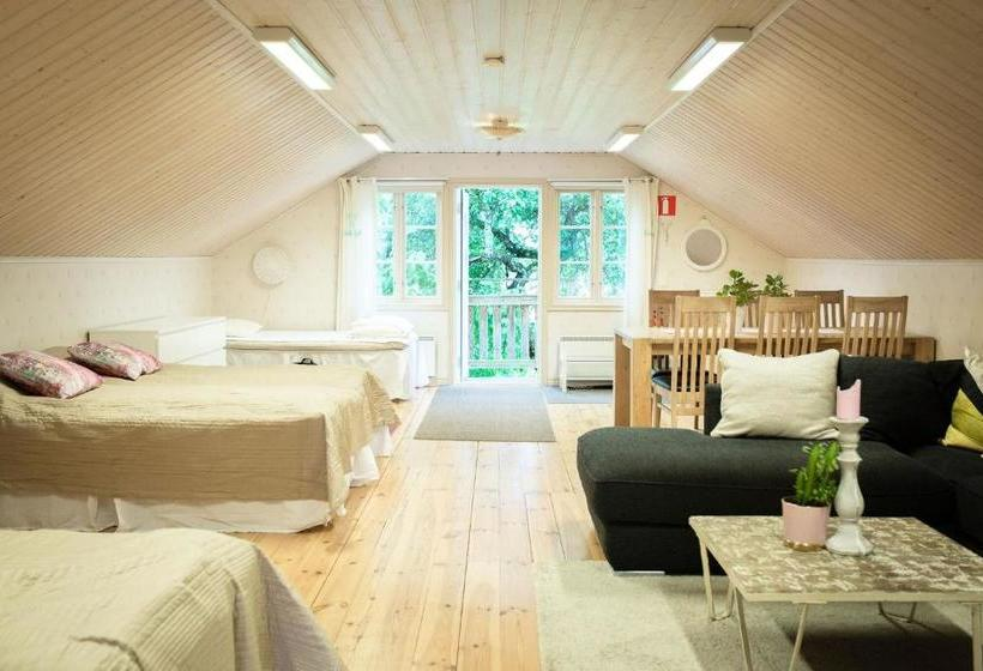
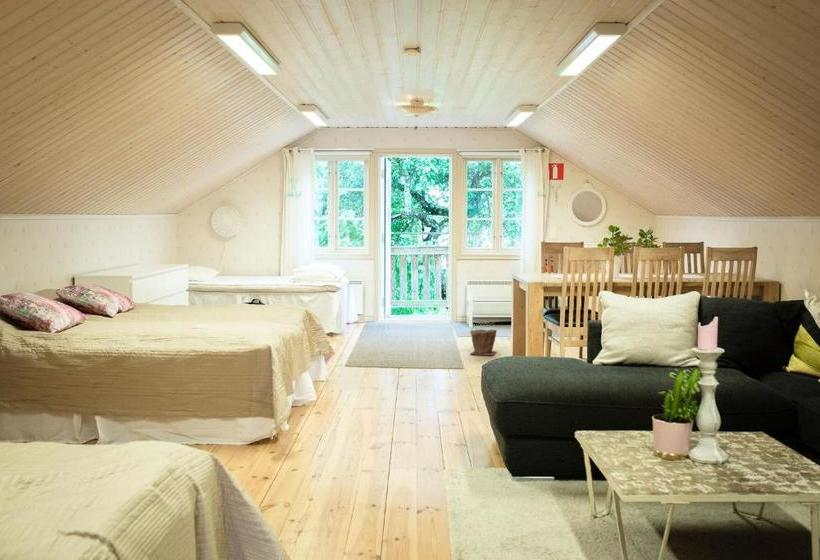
+ plant pot (483, 341)
